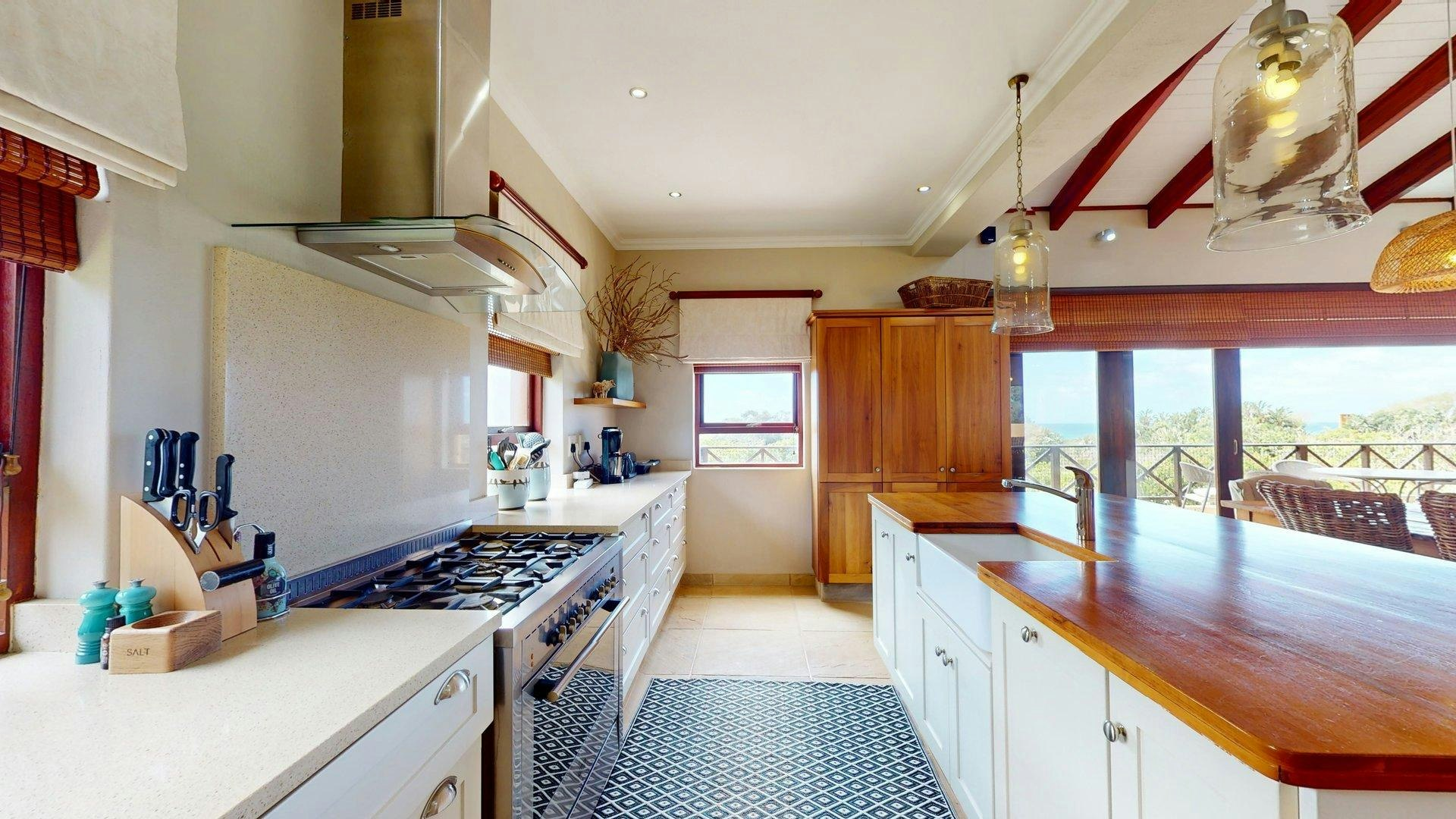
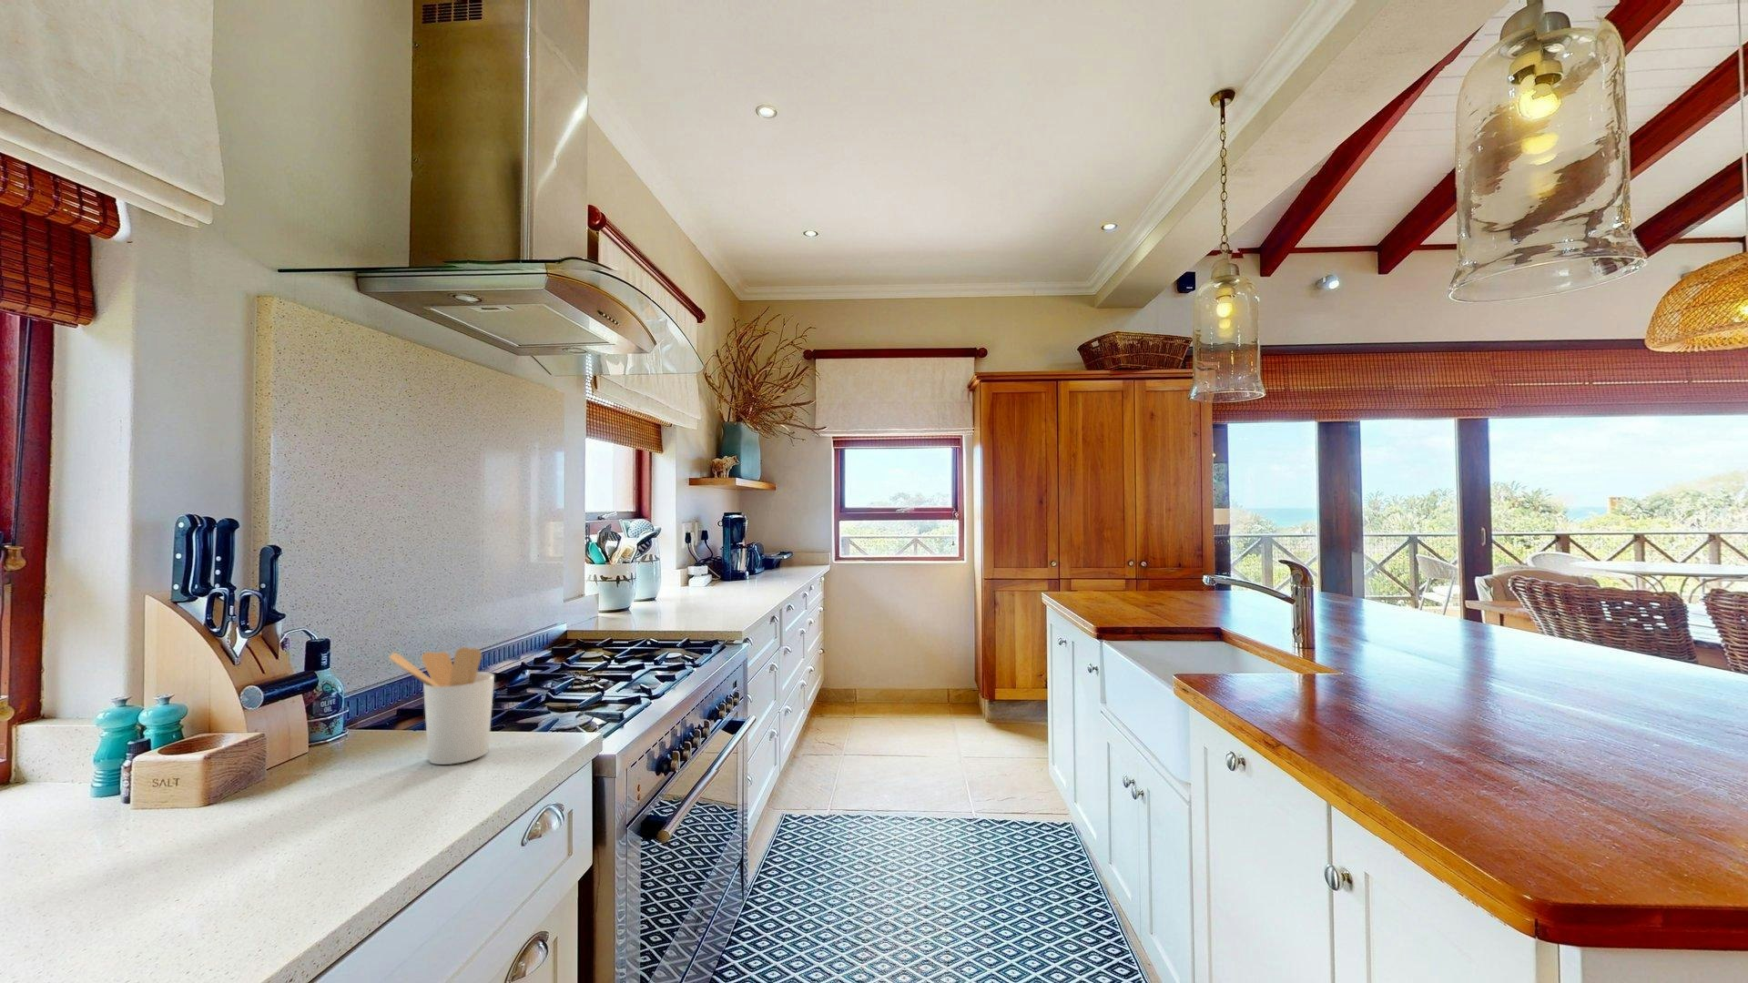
+ utensil holder (441, 701)
